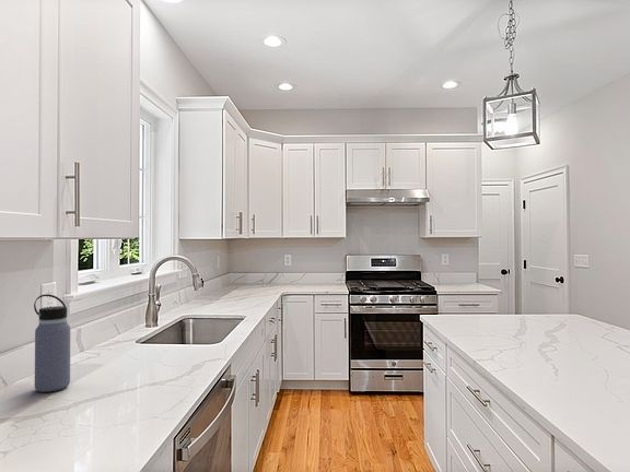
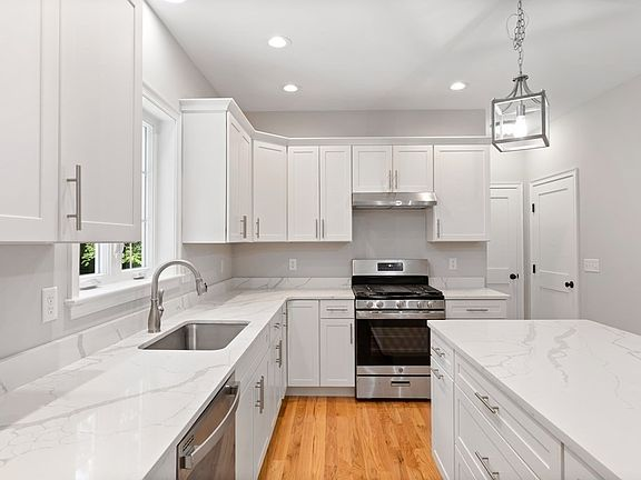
- water bottle (51, 341)
